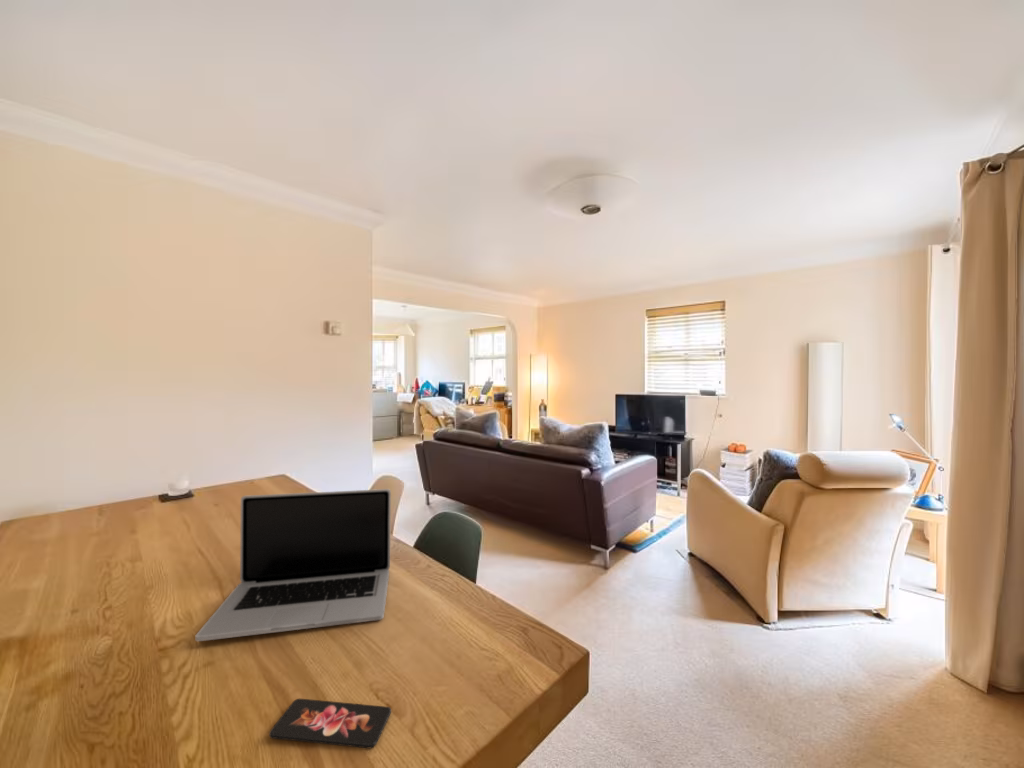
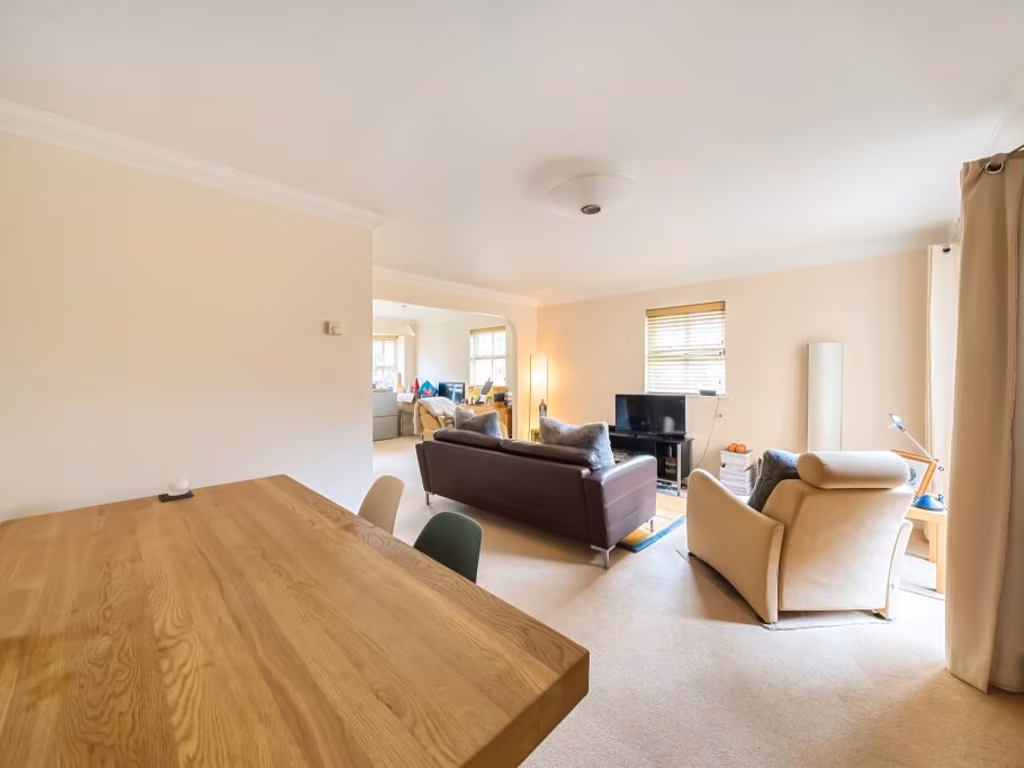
- smartphone (332, 722)
- laptop (307, 554)
